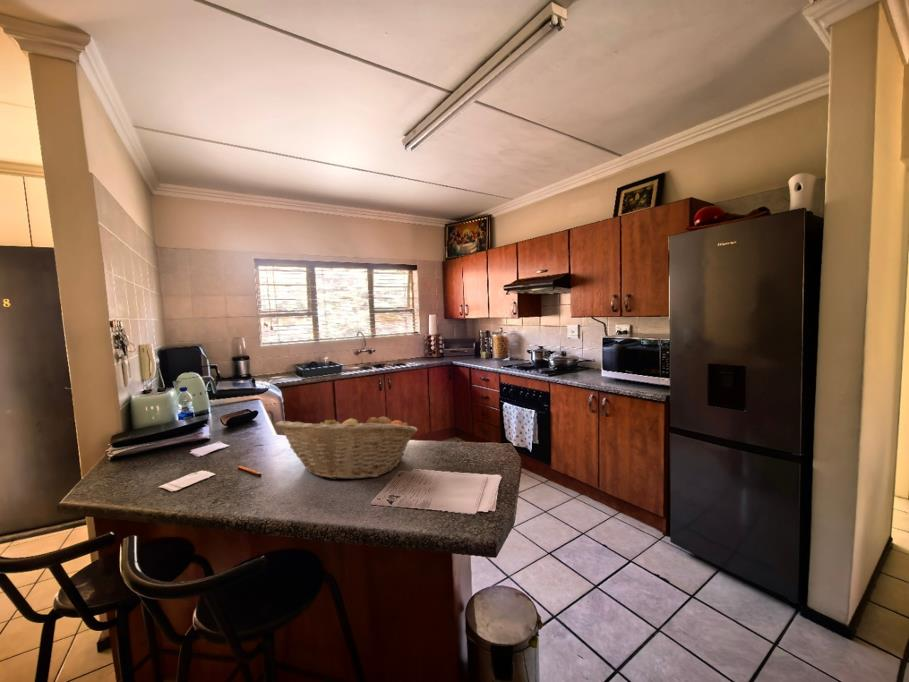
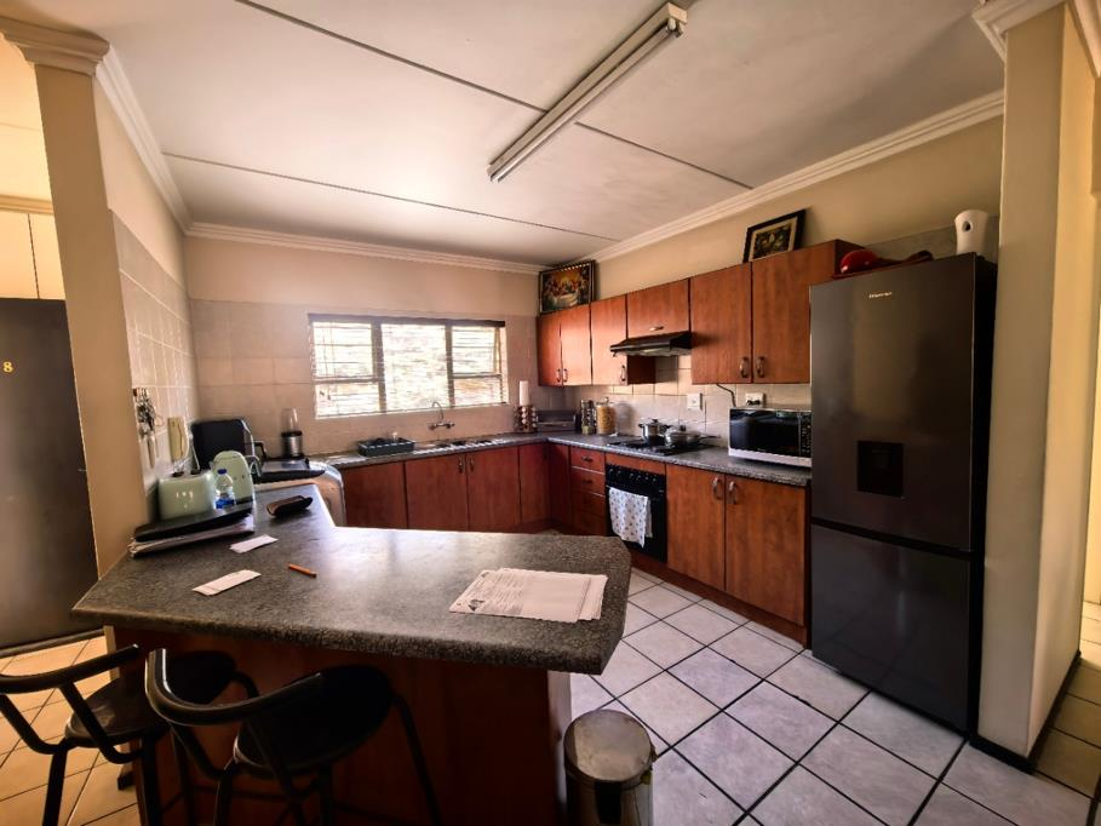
- fruit basket (348, 437)
